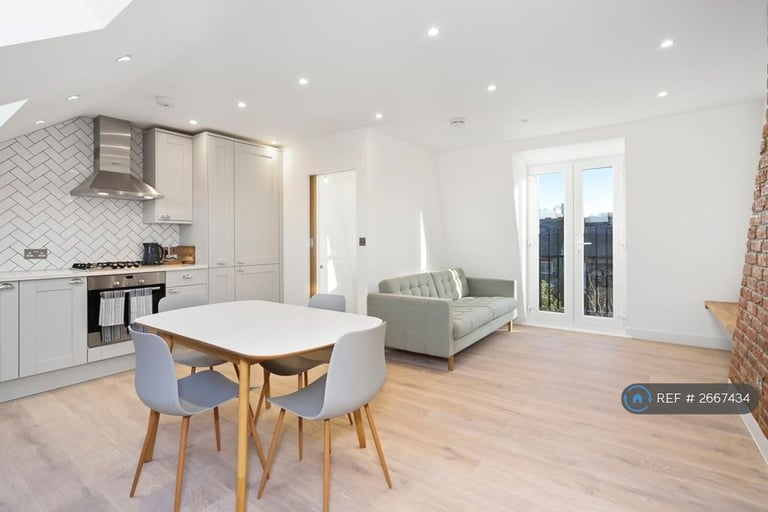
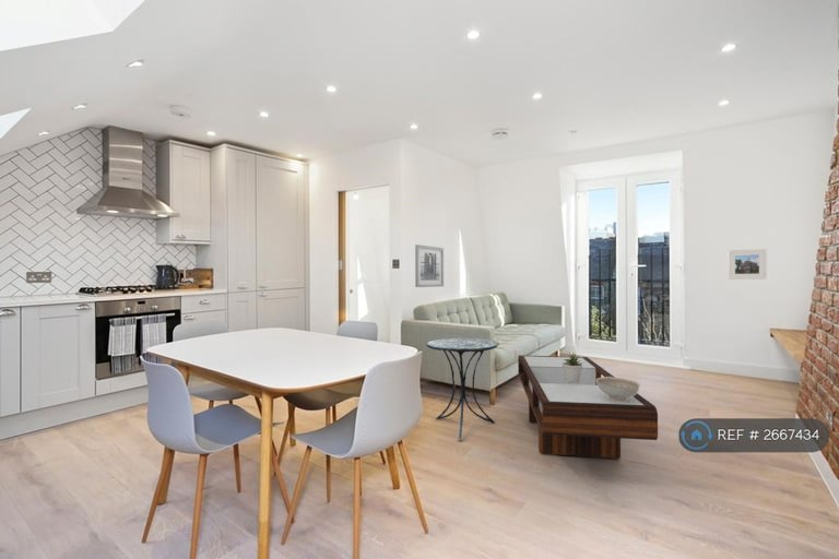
+ side table (462, 384)
+ coffee table (569, 405)
+ decorative bowl (617, 389)
+ wall art (429, 266)
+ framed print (746, 264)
+ potted plant (572, 365)
